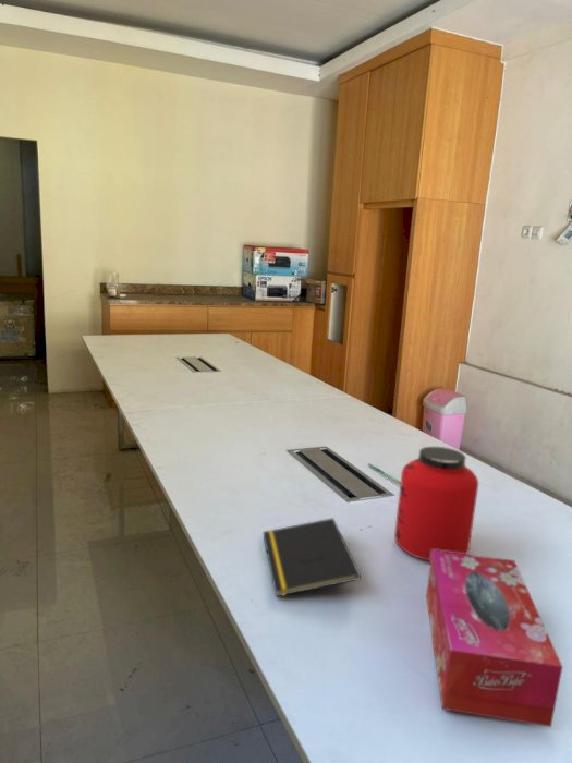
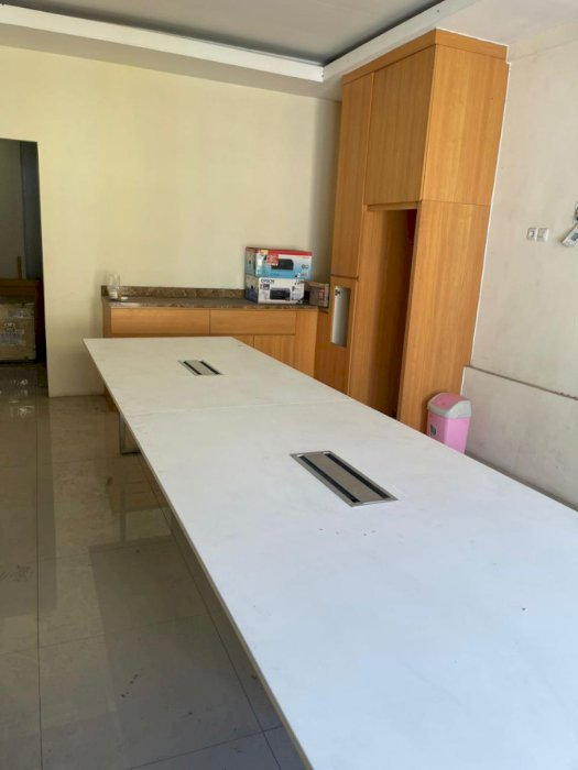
- notepad (307, 553)
- protein powder (436, 500)
- tissue box (483, 626)
- pen (384, 473)
